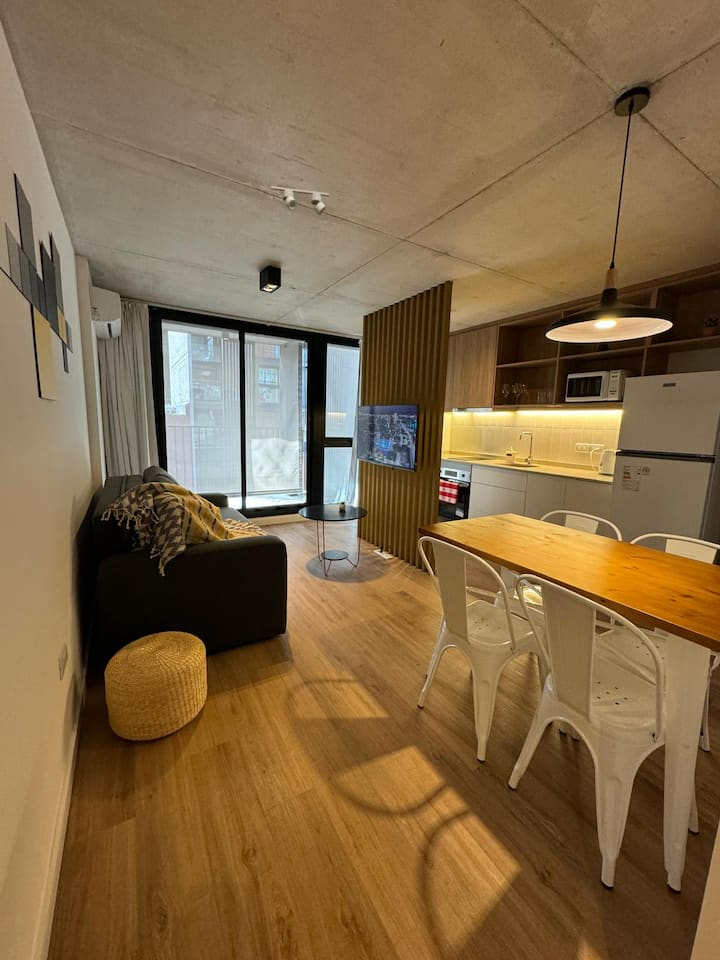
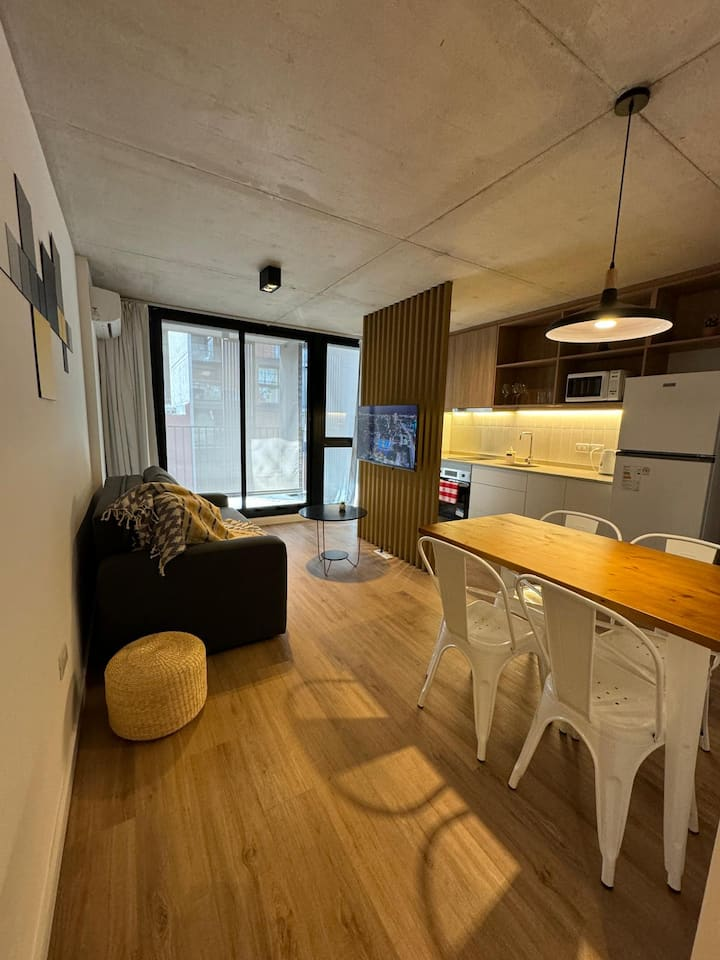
- track lighting (296, 202)
